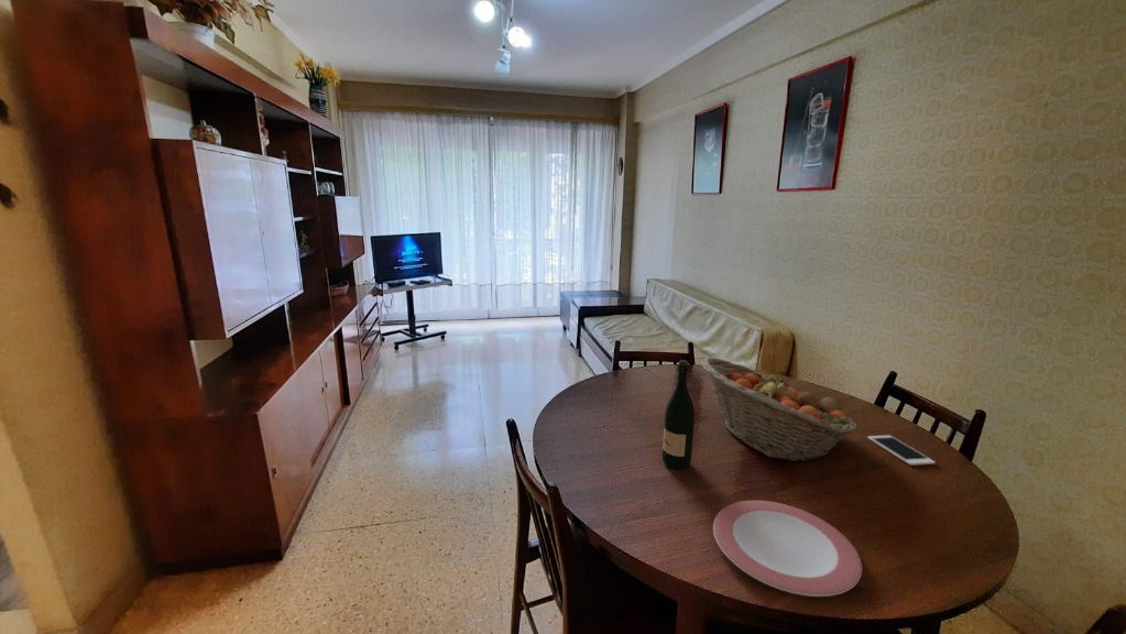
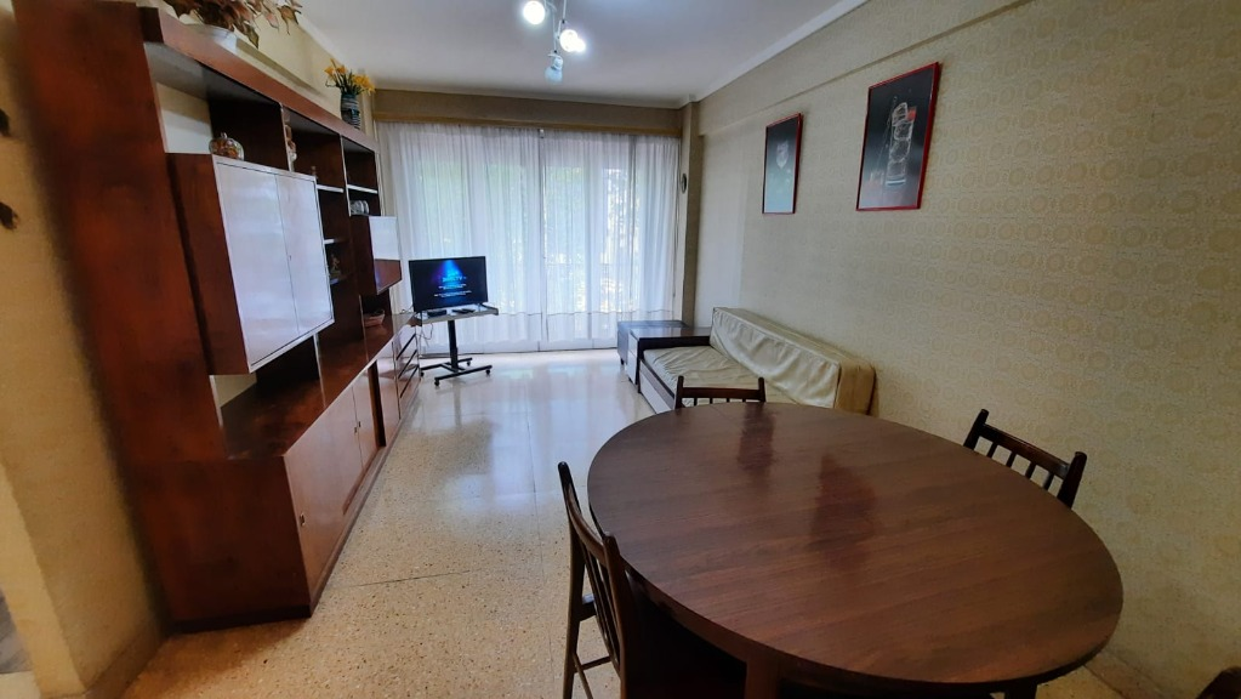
- fruit basket (769, 402)
- cell phone (899, 449)
- plate (783, 544)
- wine bottle (679, 413)
